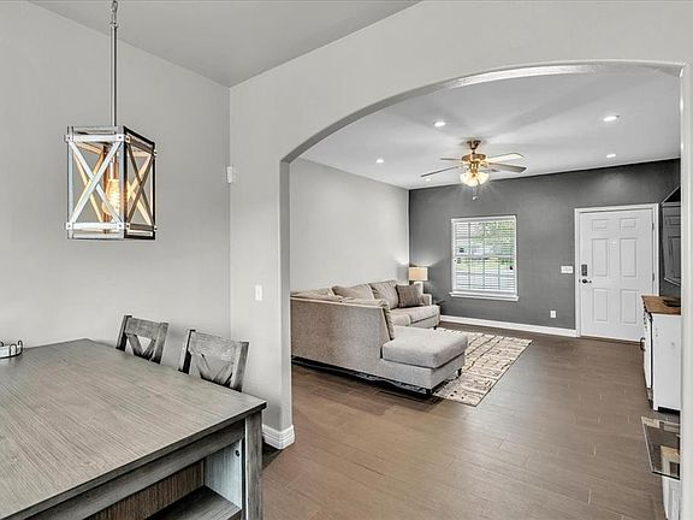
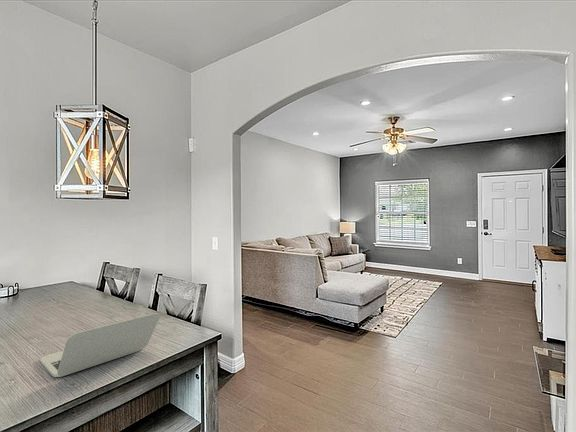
+ laptop (100, 335)
